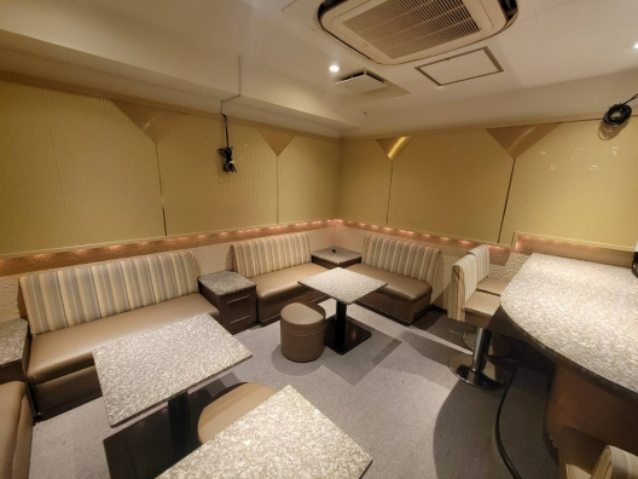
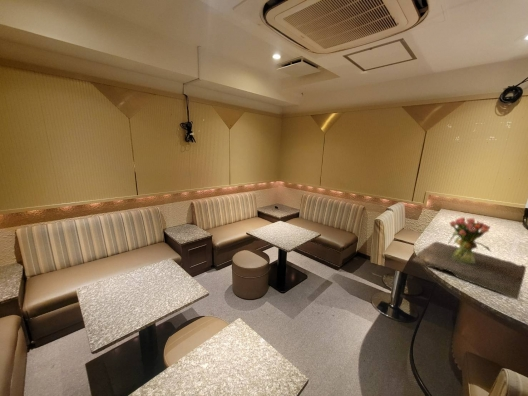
+ flower arrangement (471, 243)
